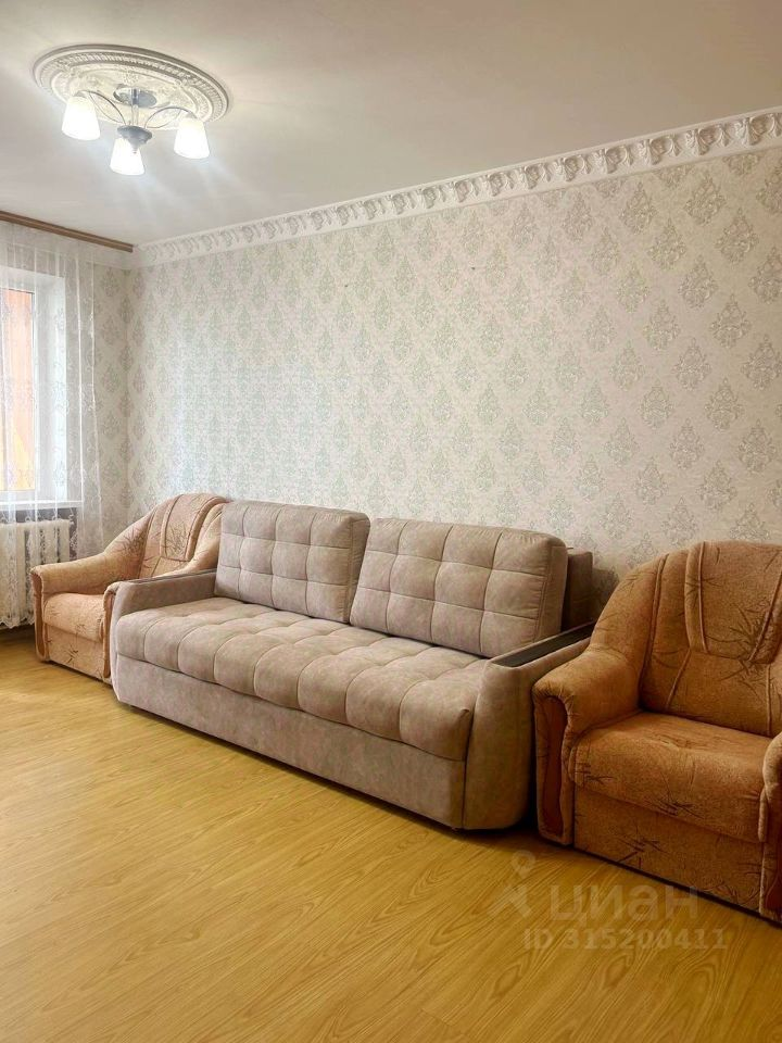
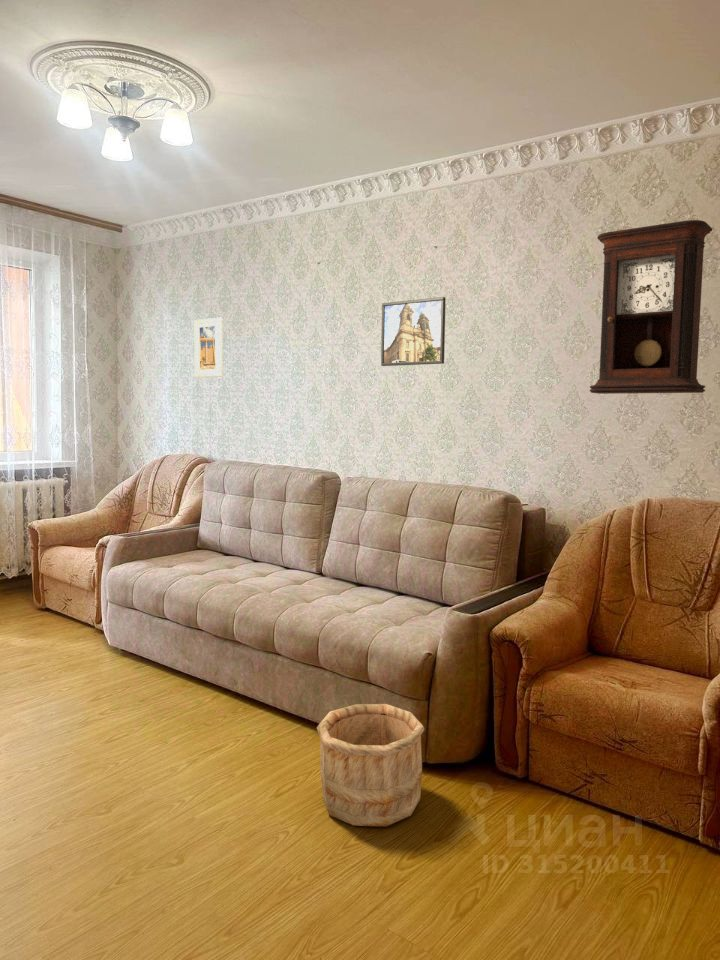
+ wooden bucket (370, 762)
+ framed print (208, 348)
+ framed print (412, 332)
+ pendulum clock (647, 312)
